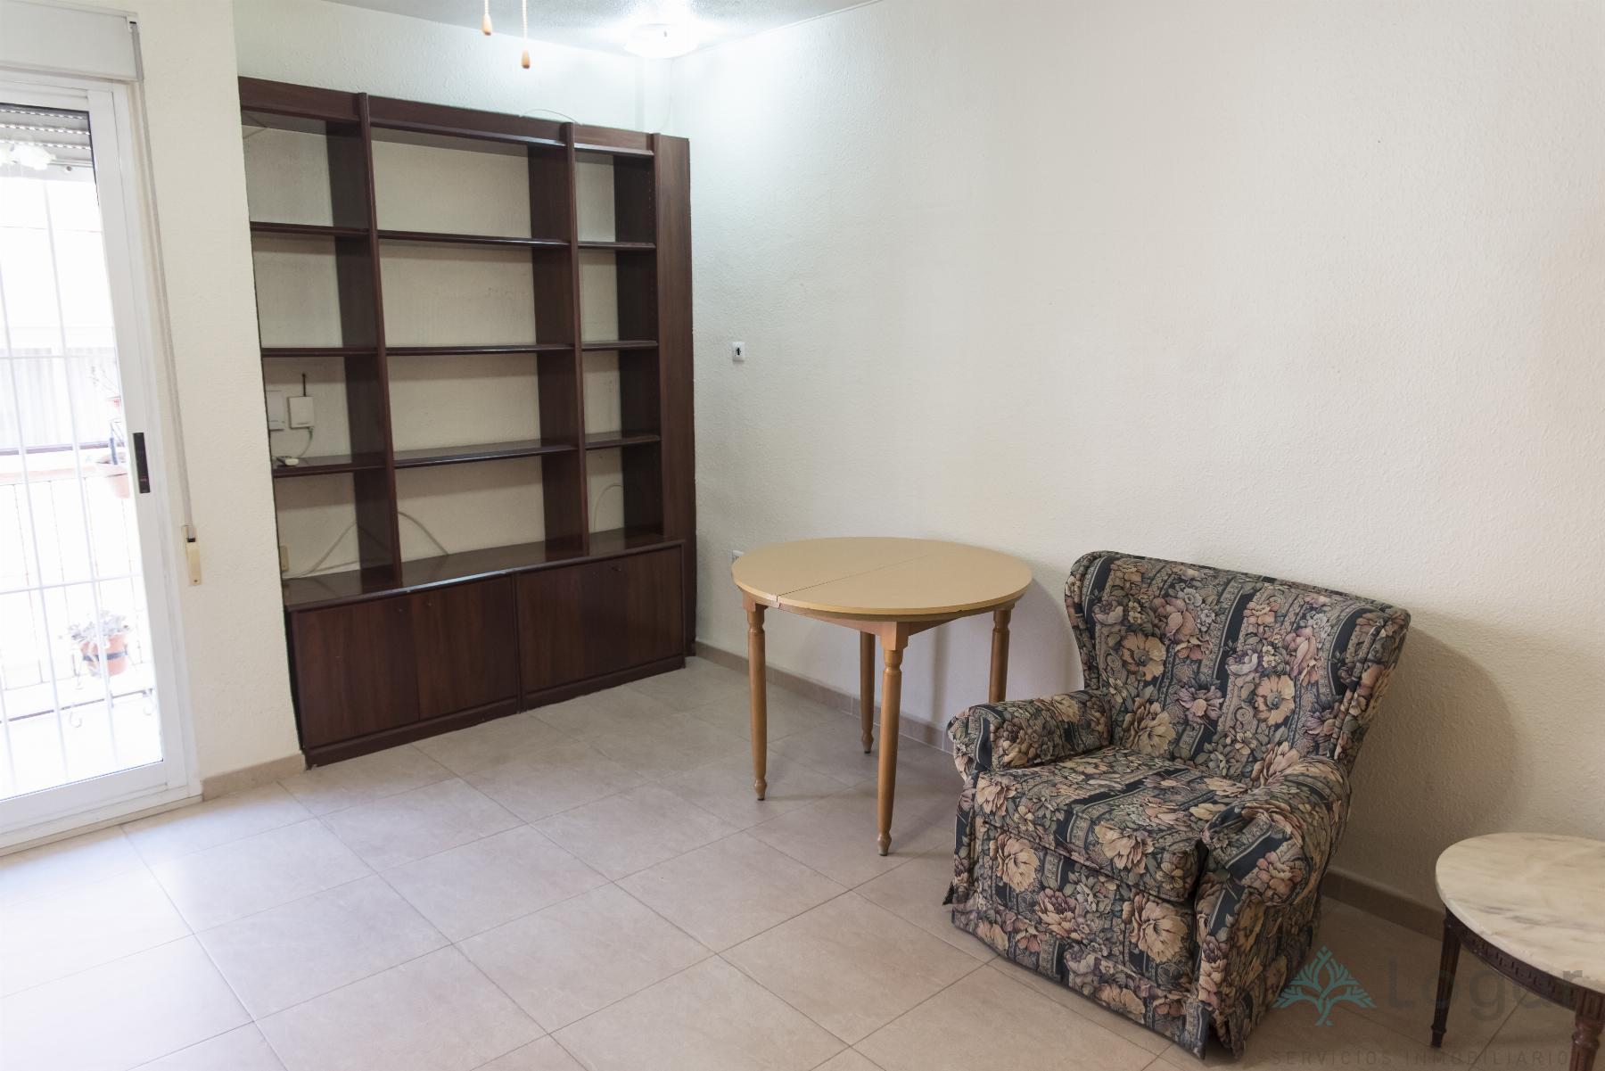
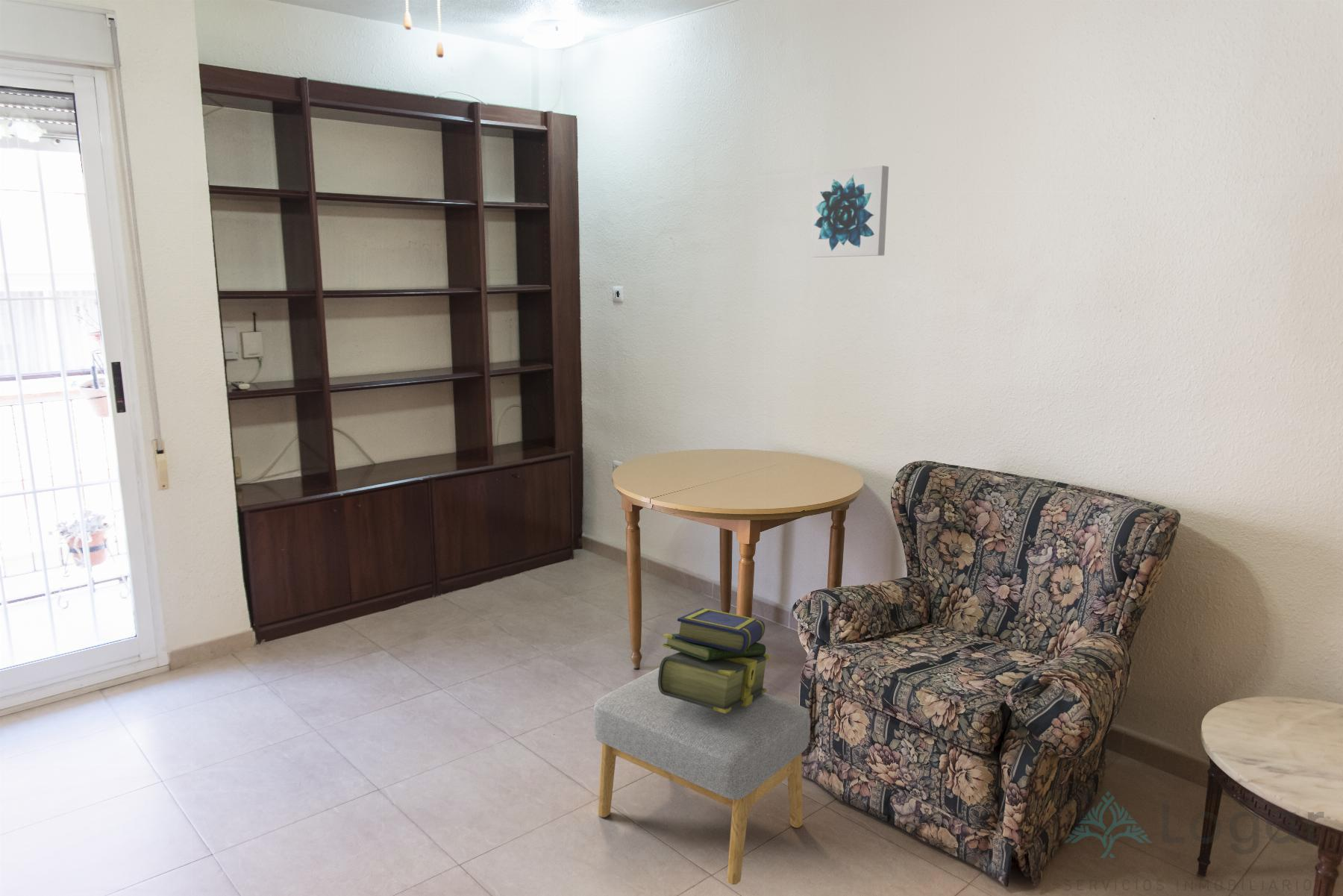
+ footstool (700, 759)
+ wall art (848, 213)
+ stack of books (713, 661)
